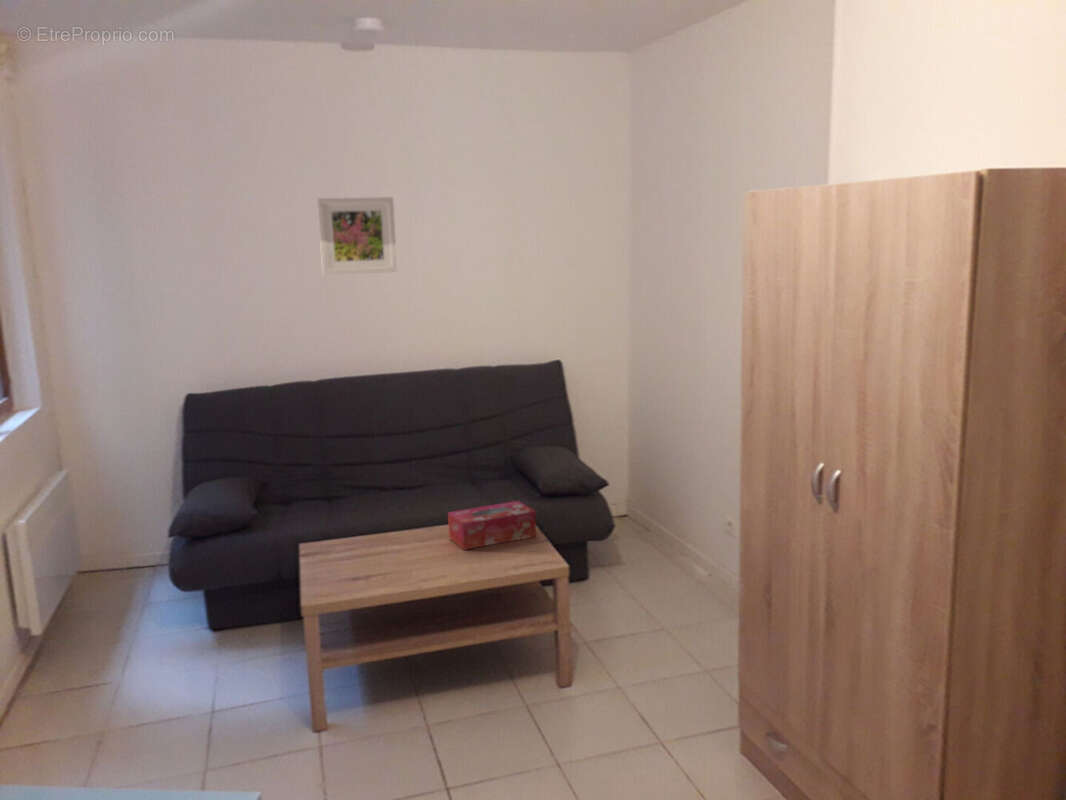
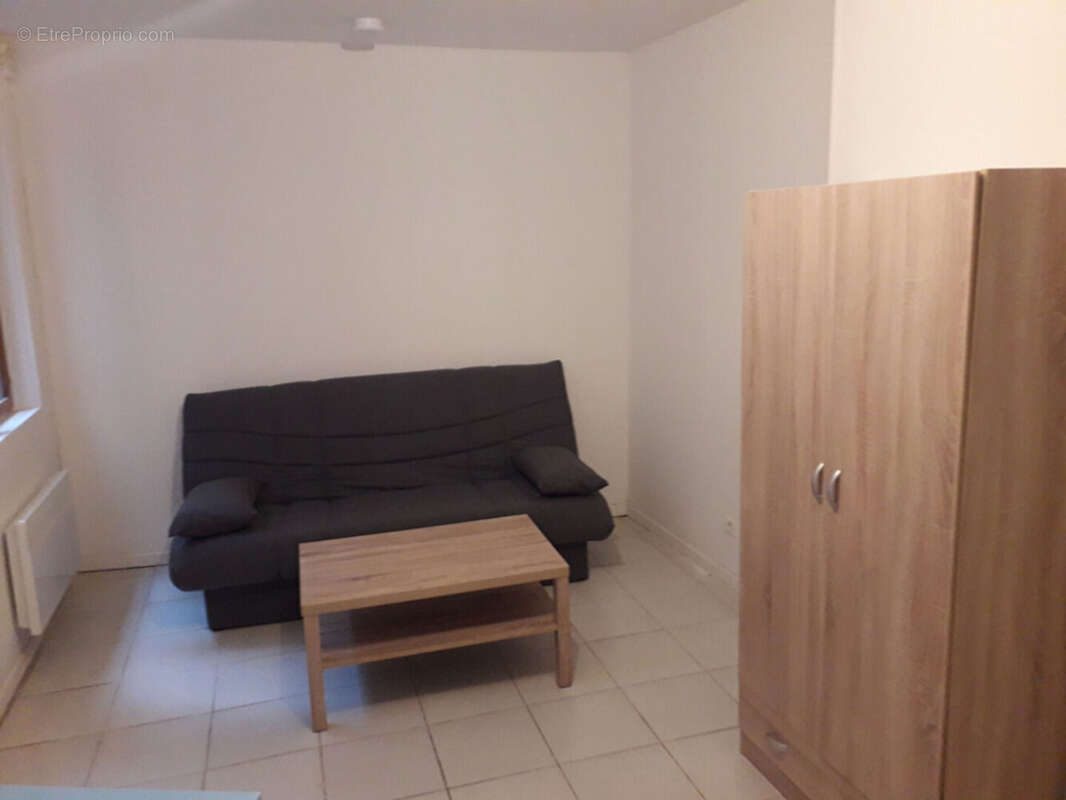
- tissue box (492, 524)
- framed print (357, 235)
